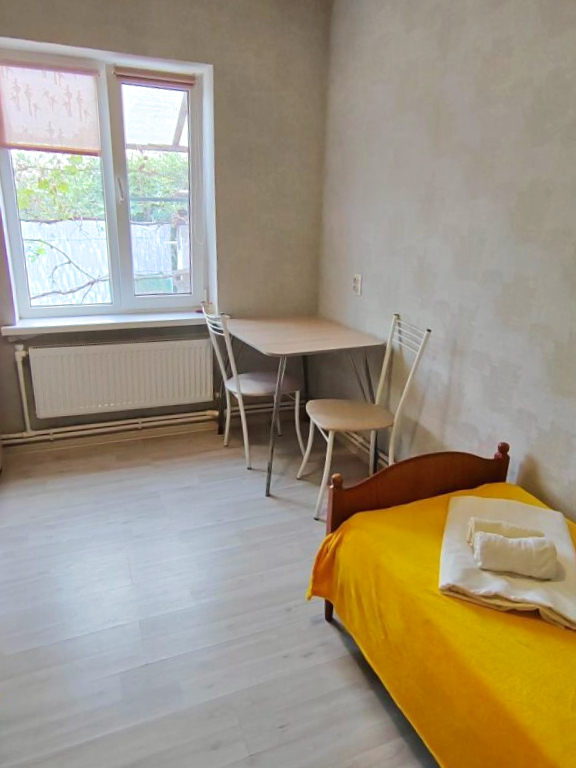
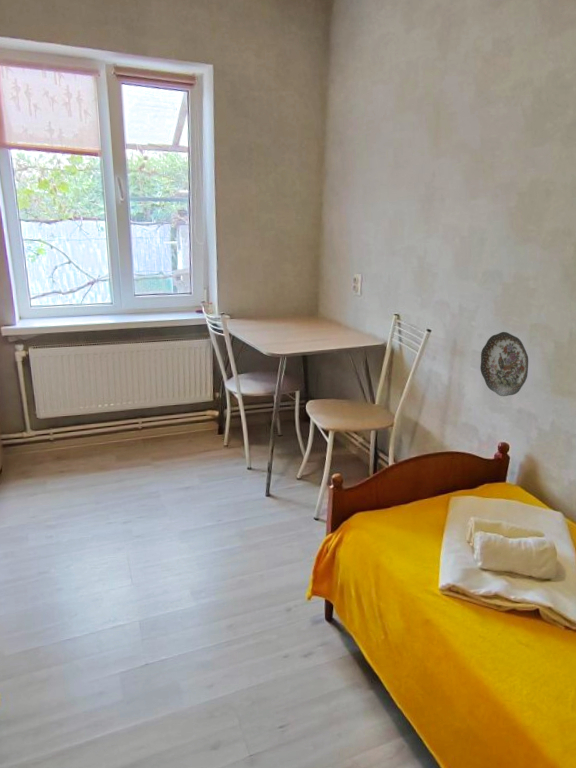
+ decorative plate (505, 364)
